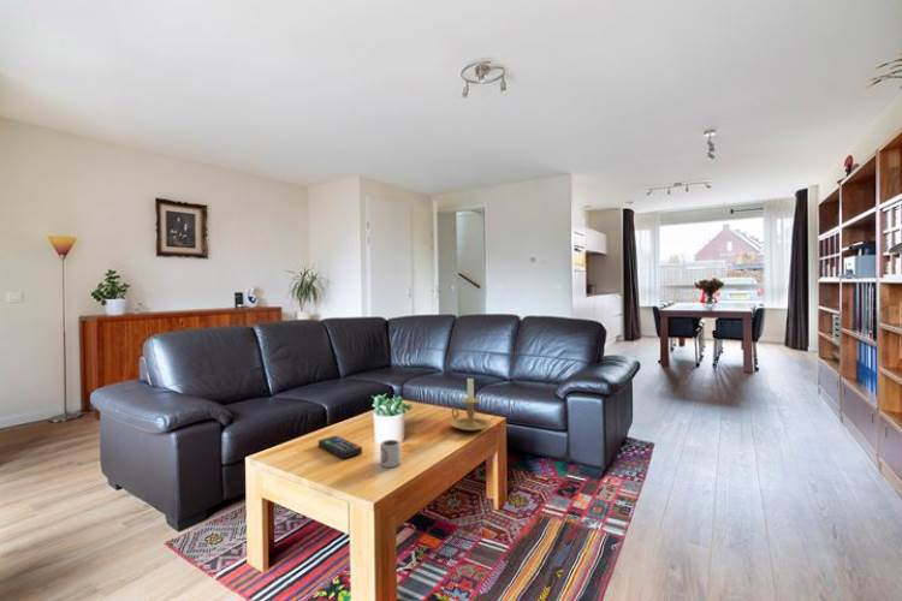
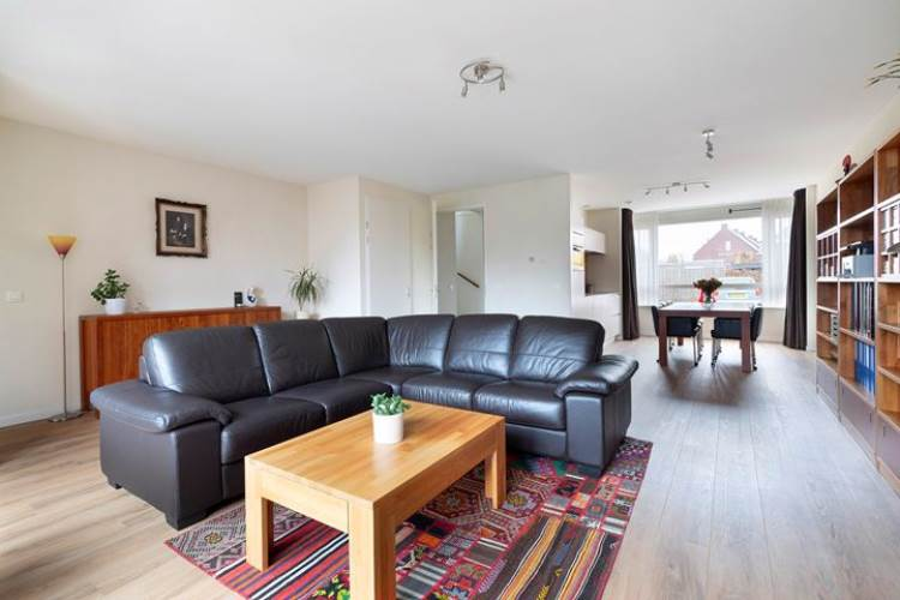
- candle holder (470, 401)
- remote control (339, 446)
- cup (388, 452)
